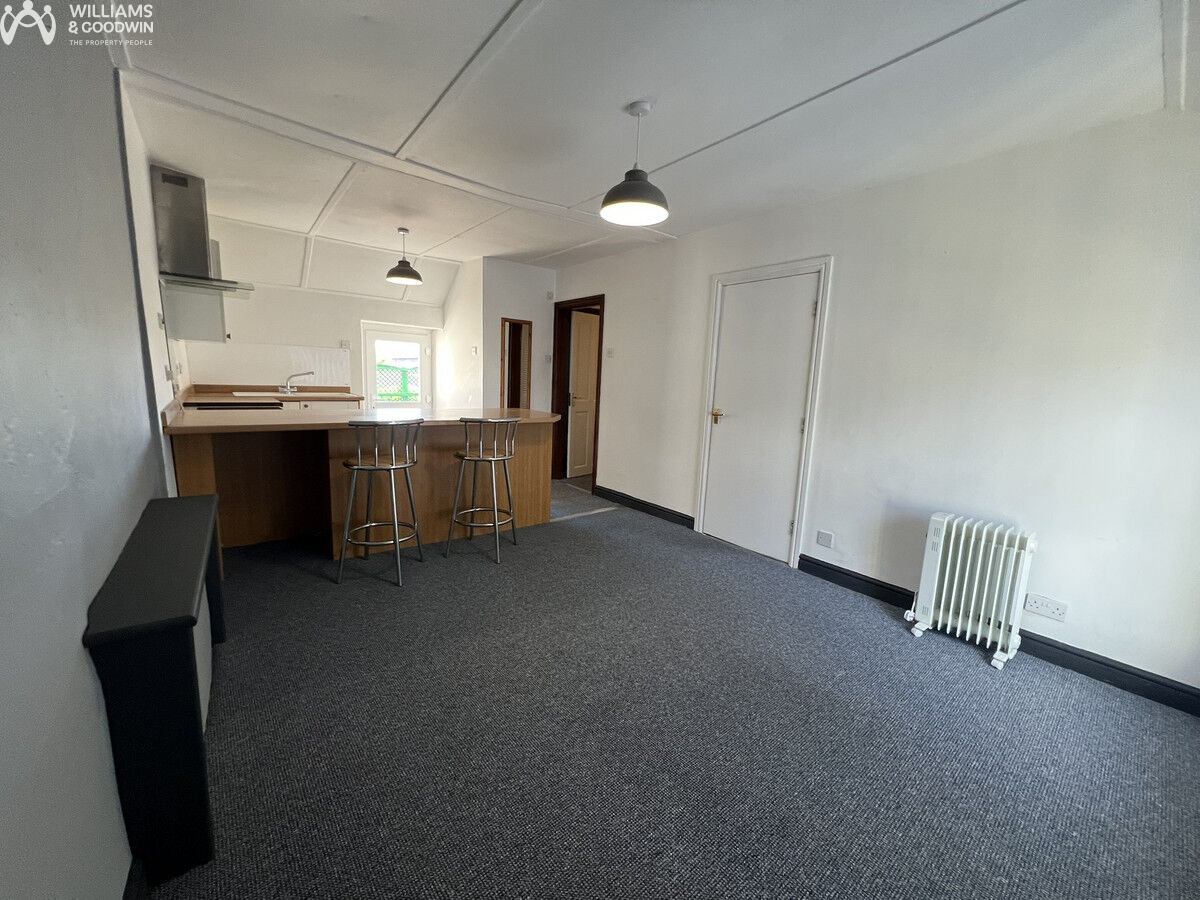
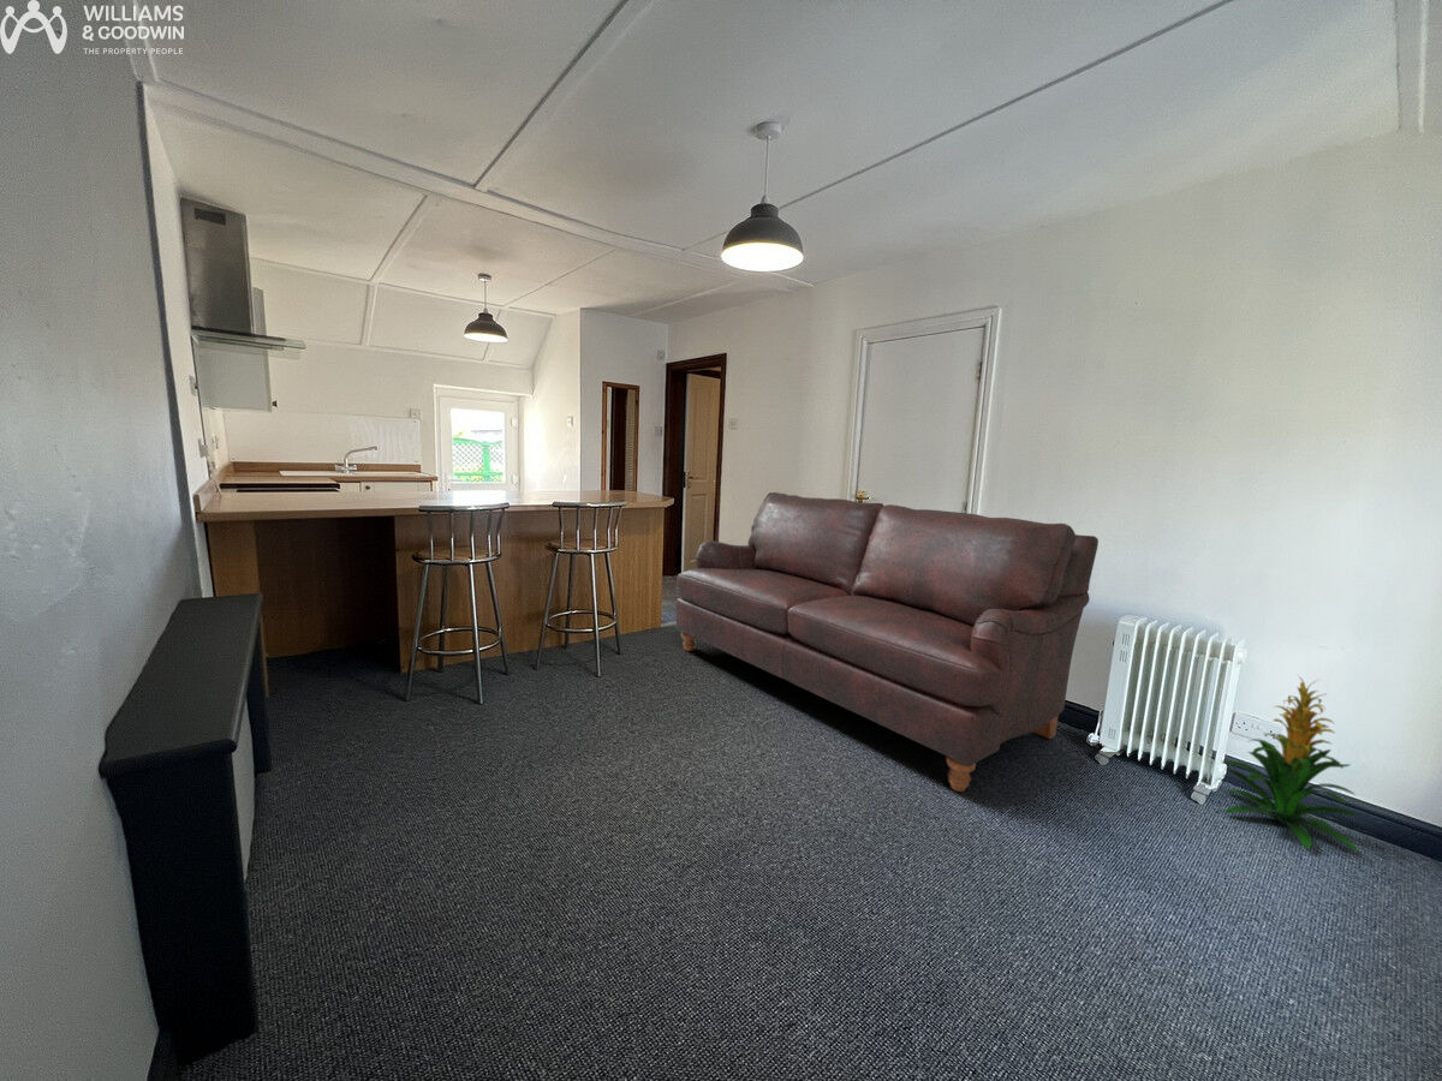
+ indoor plant (1297, 751)
+ sofa (854, 596)
